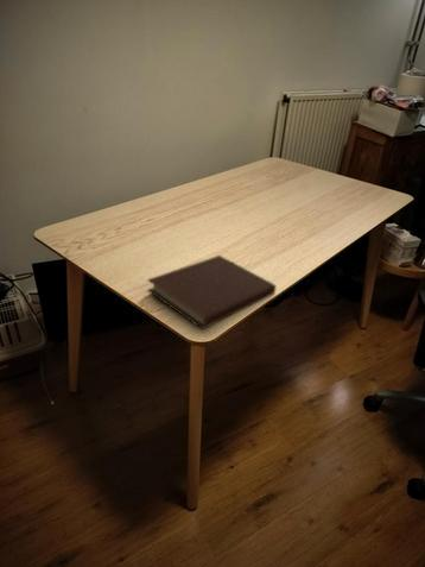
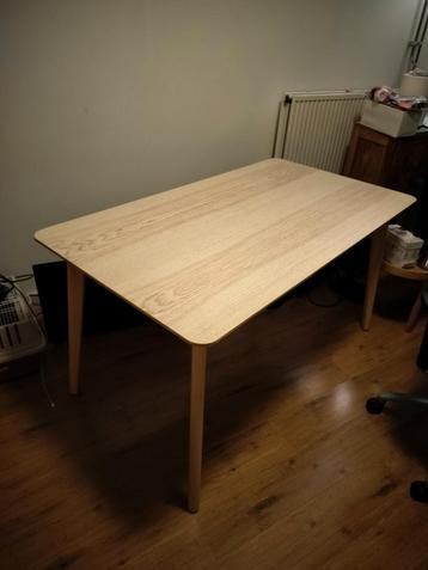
- notebook (211, 288)
